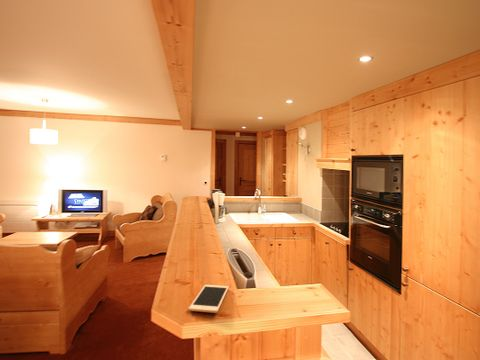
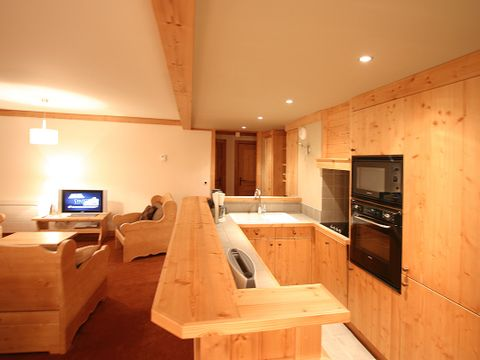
- cell phone (210, 297)
